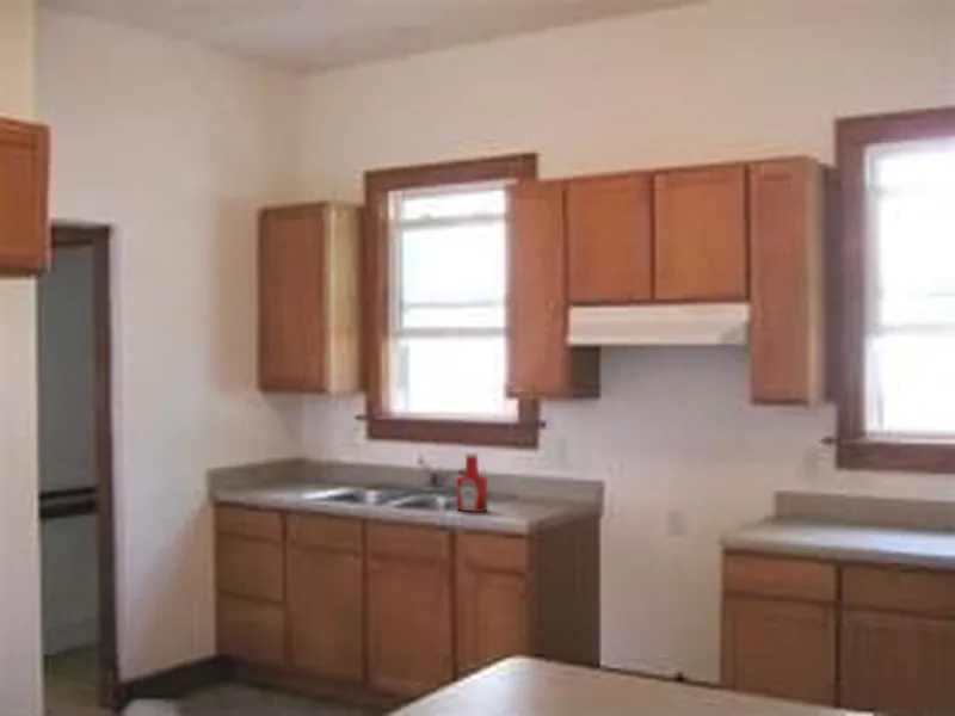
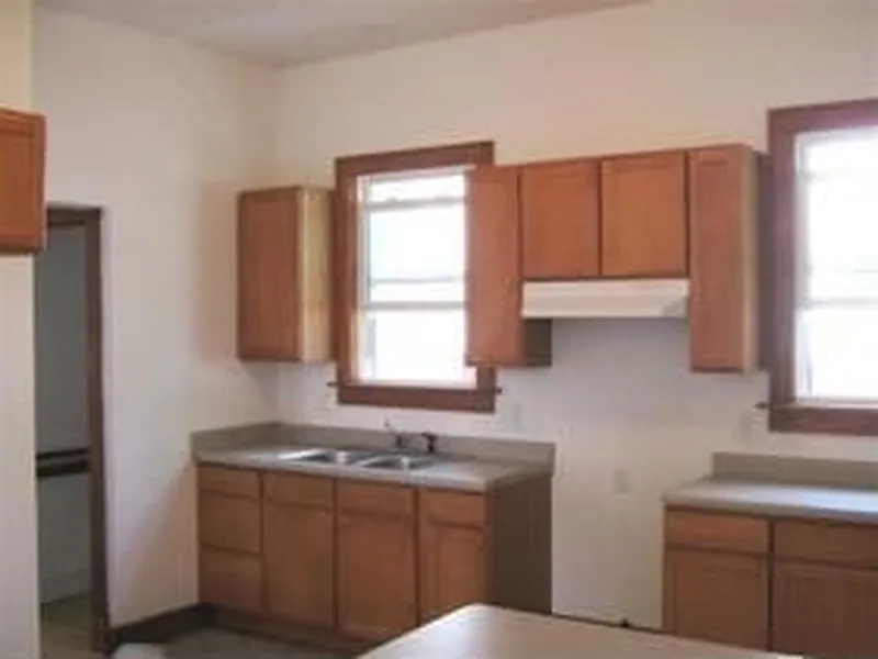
- soap bottle (472, 481)
